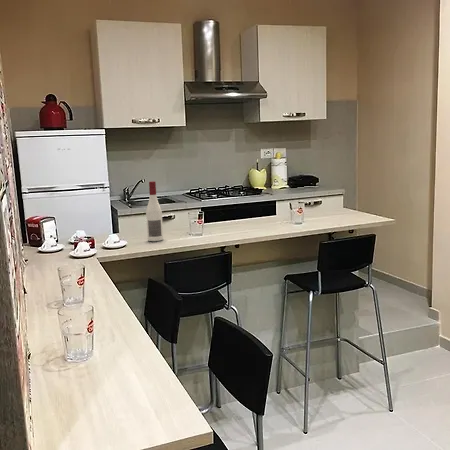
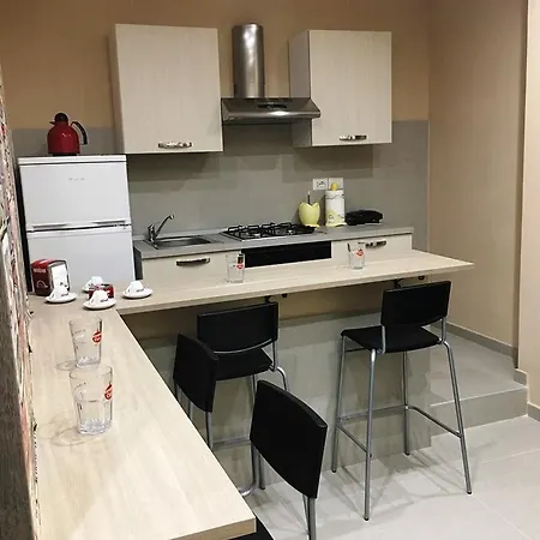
- alcohol (153, 211)
